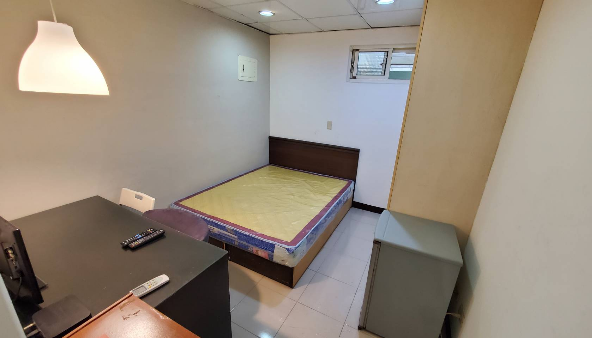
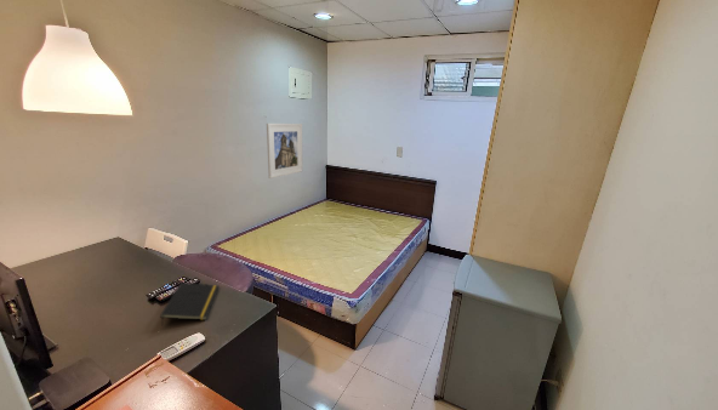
+ notepad (192, 300)
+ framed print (286, 149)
